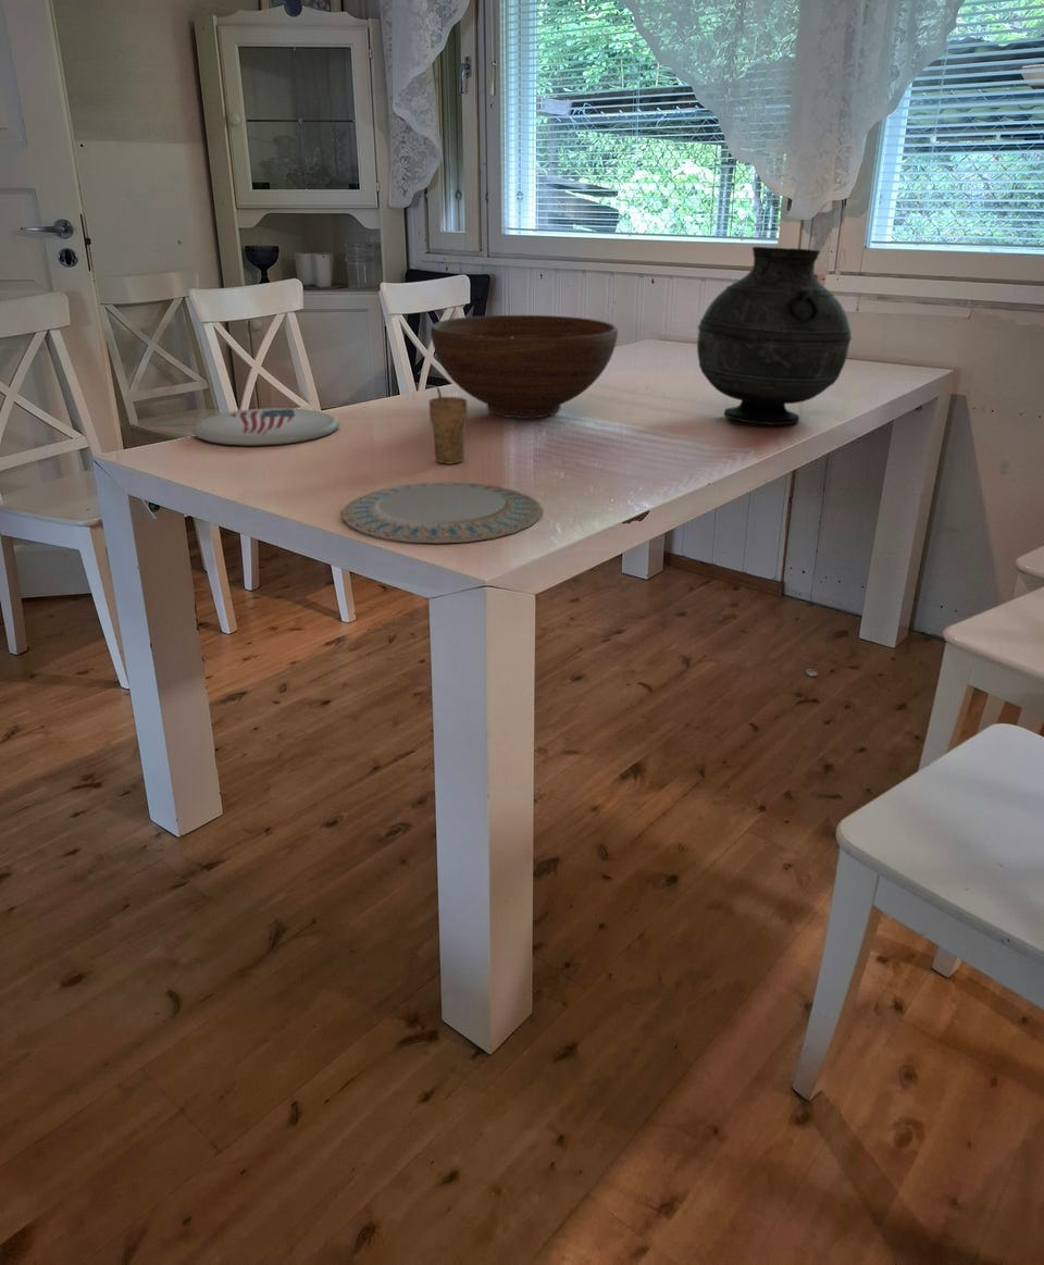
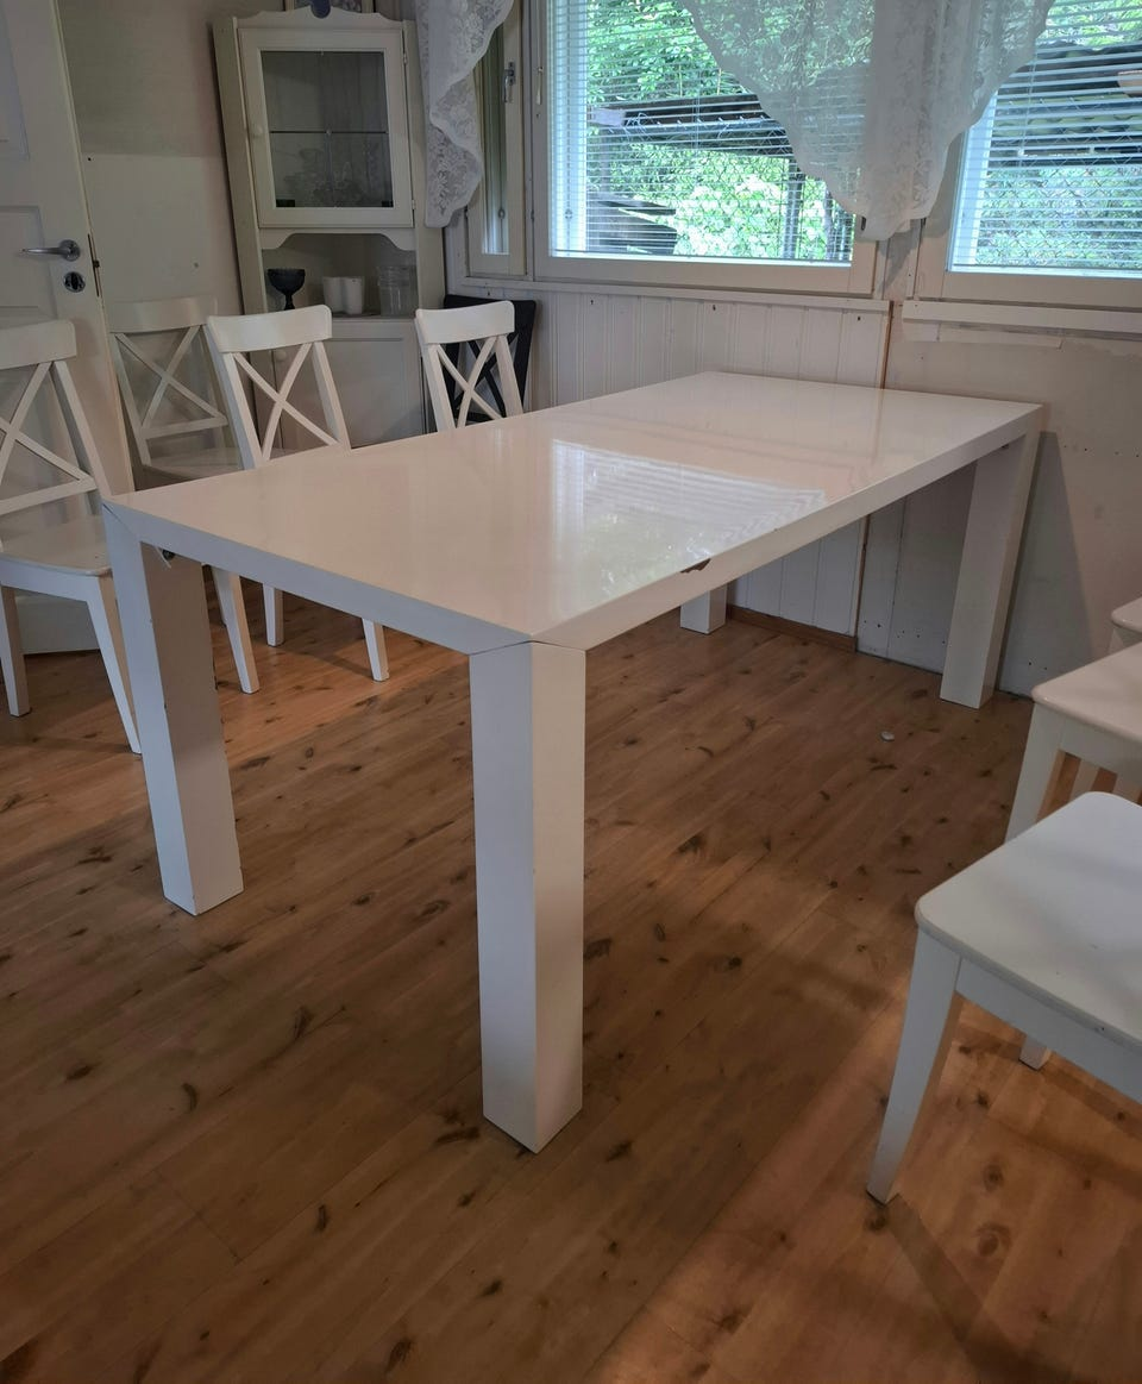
- chinaware (443, 506)
- vase (773, 336)
- plate (265, 423)
- cup (448, 423)
- fruit bowl (523, 370)
